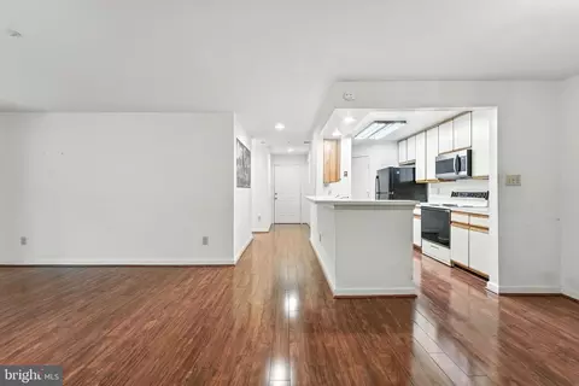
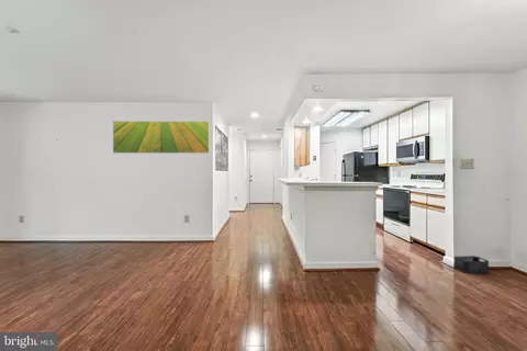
+ storage bin (471, 264)
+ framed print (161, 137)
